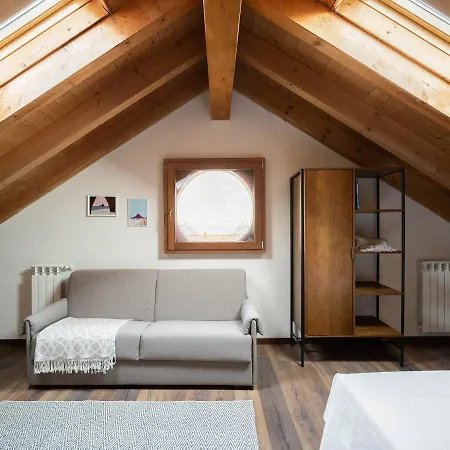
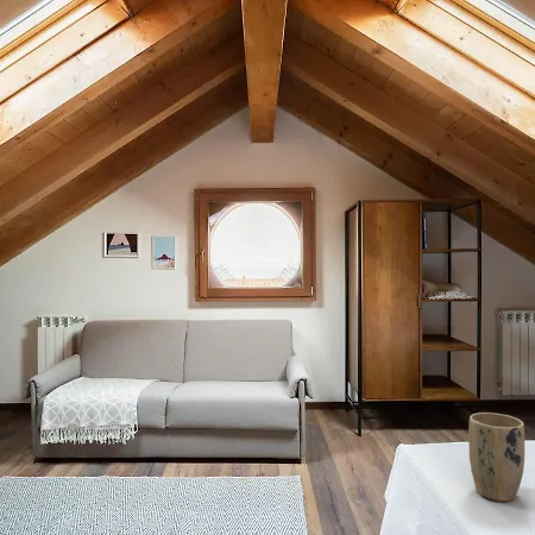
+ plant pot (496, 457)
